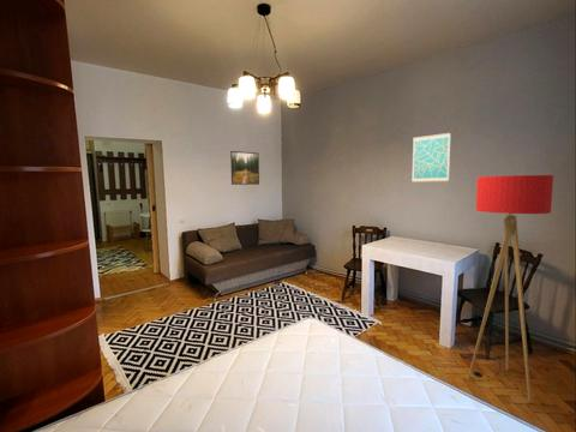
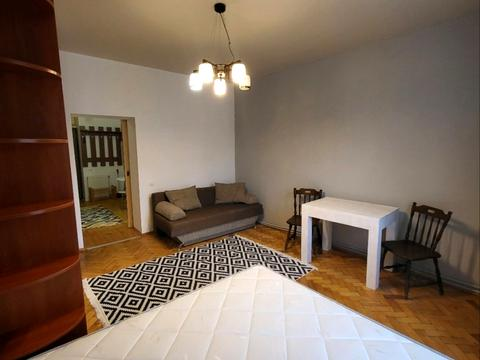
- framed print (245, 168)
- floor lamp (506, 282)
- wall art (430, 158)
